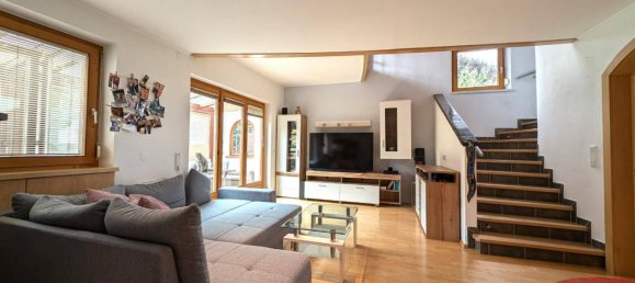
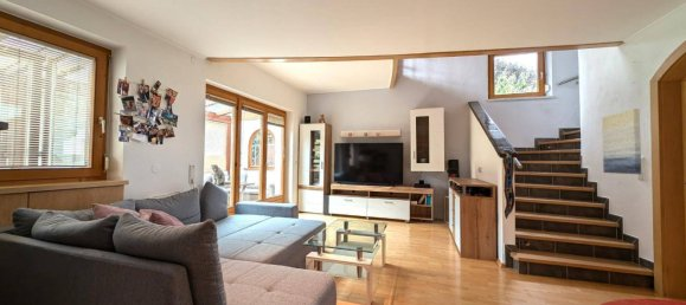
+ wall art (620, 143)
